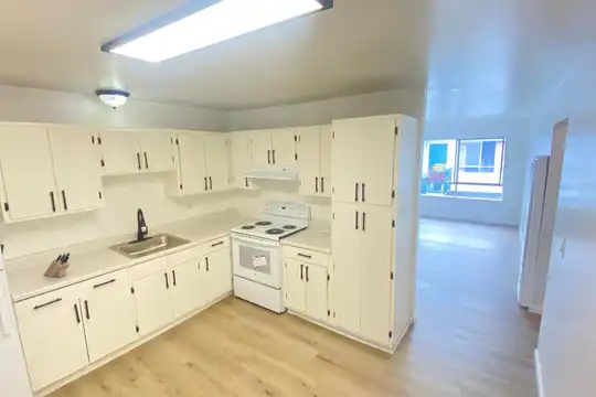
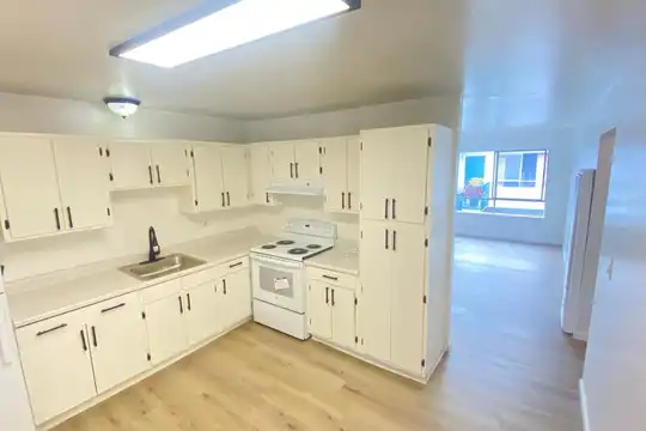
- knife block (57, 264)
